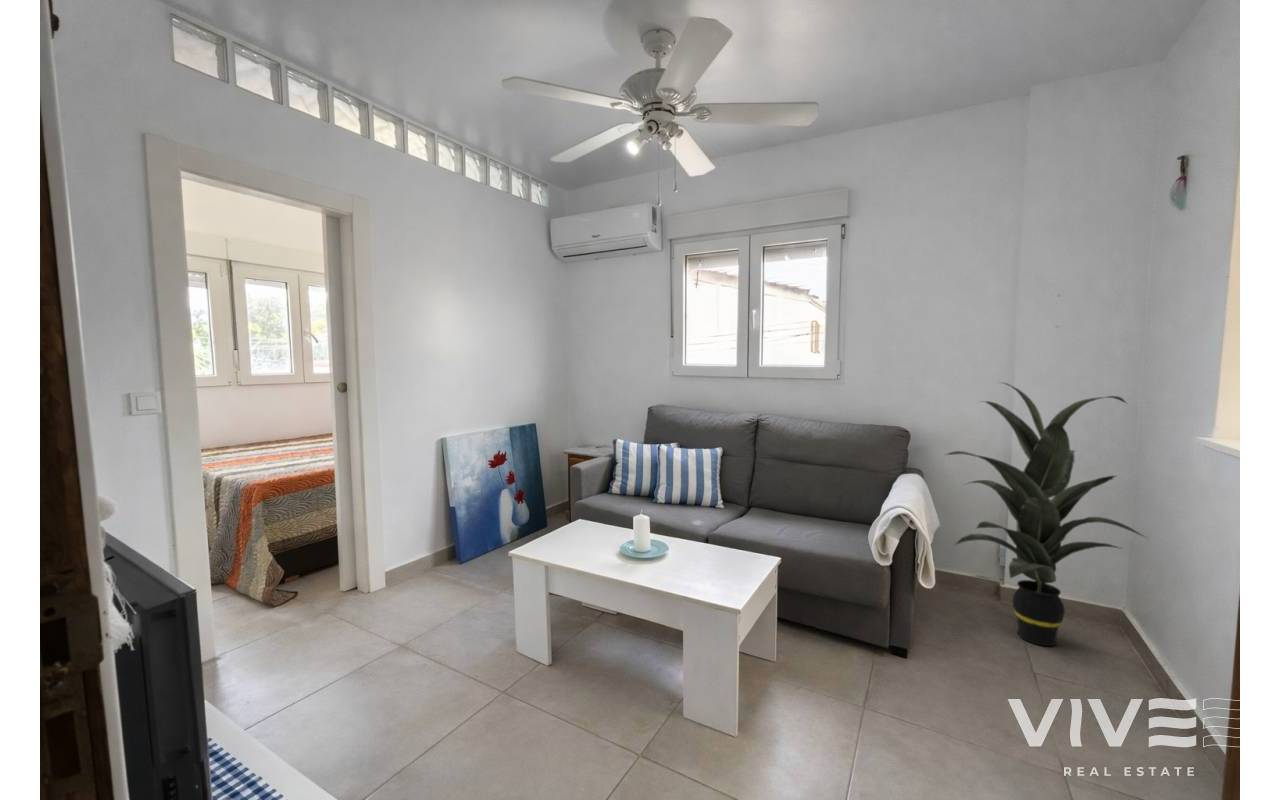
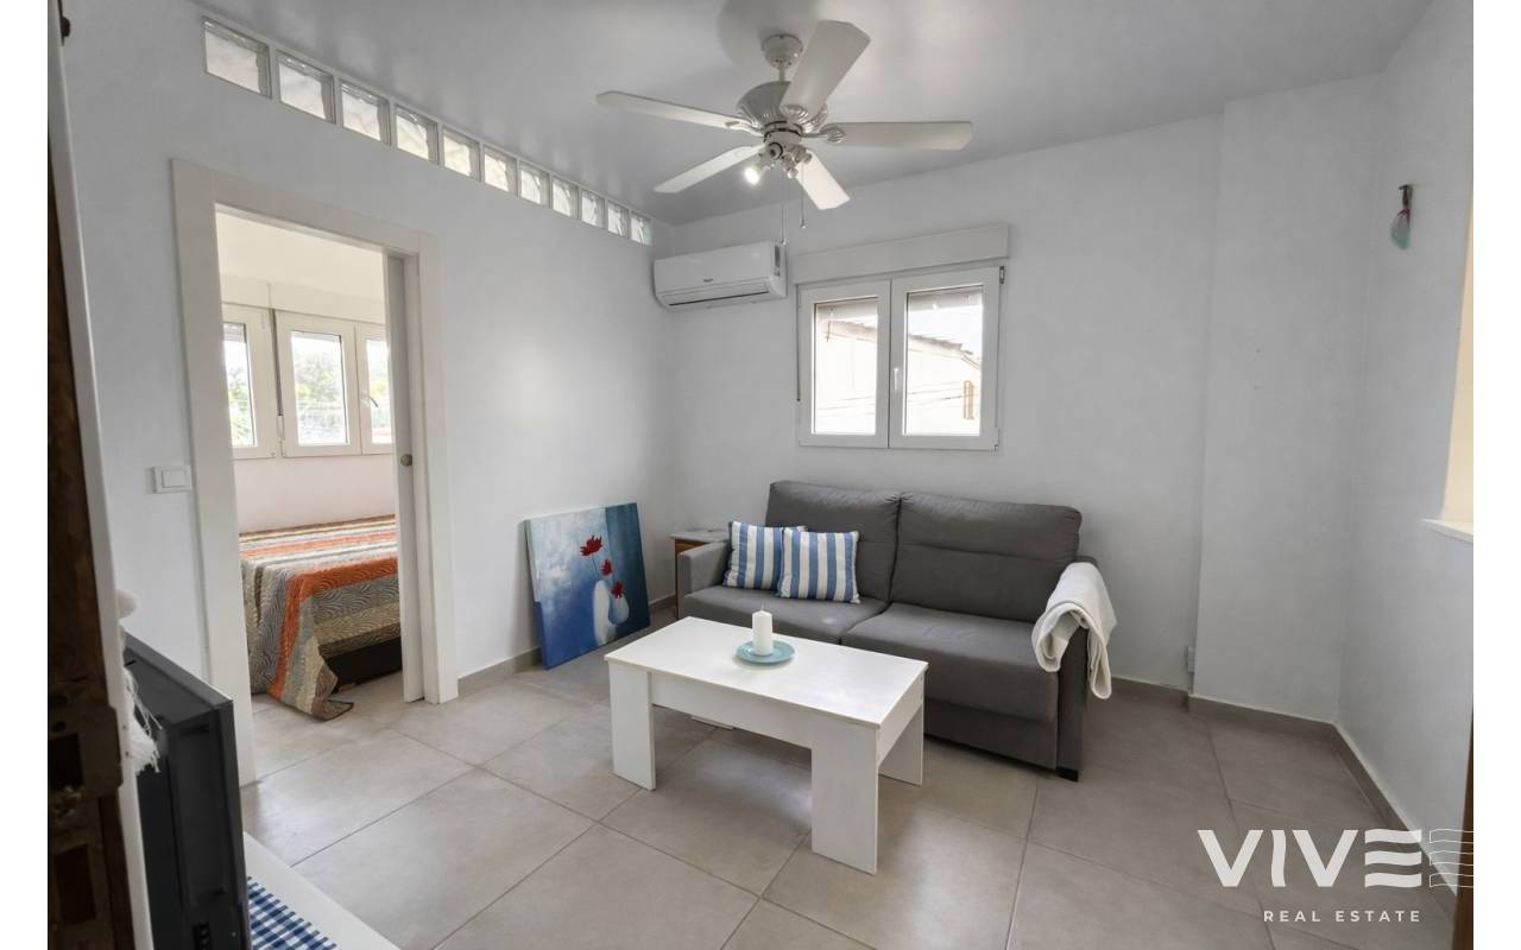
- indoor plant (1028, 509)
